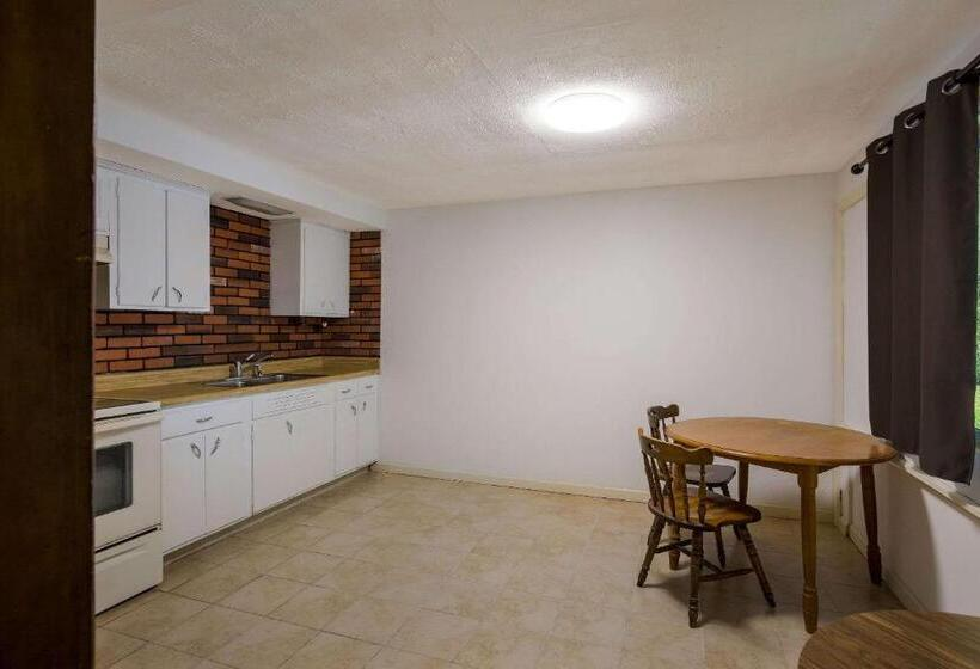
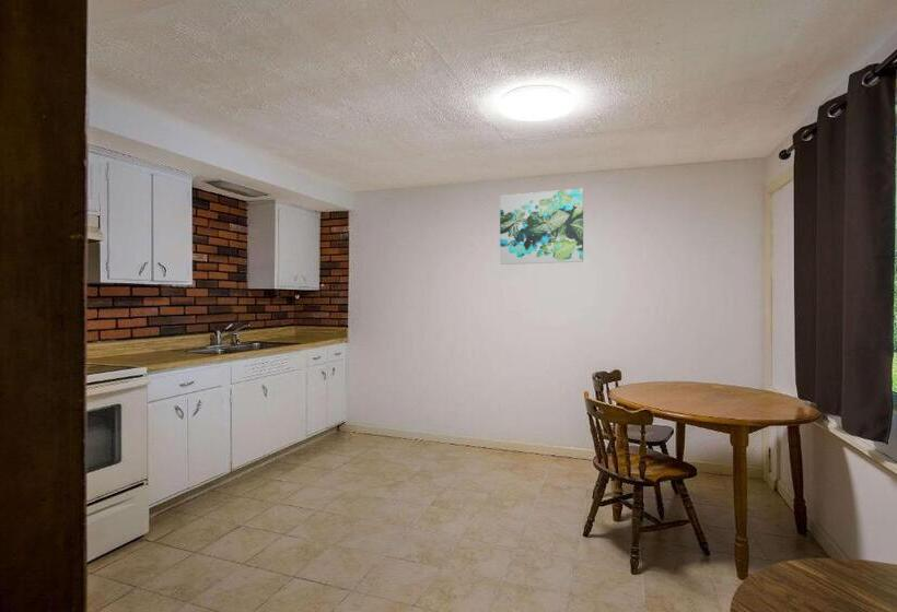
+ wall art (540, 227)
